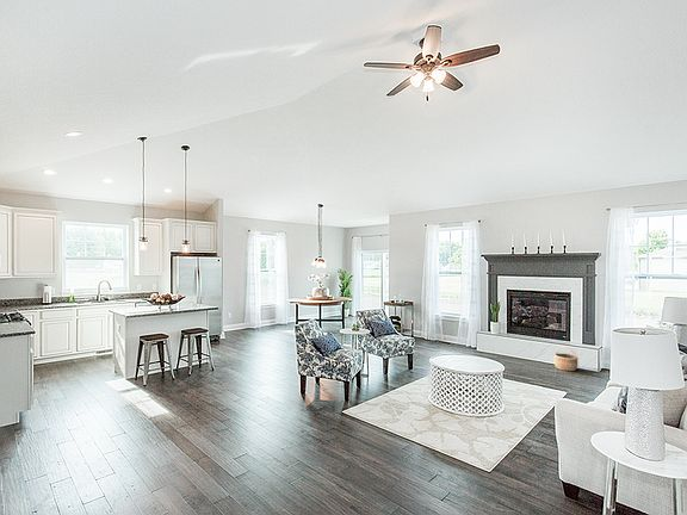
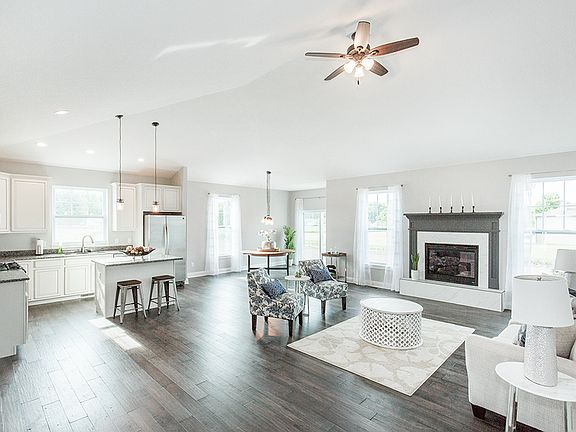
- wicker basket (565, 358)
